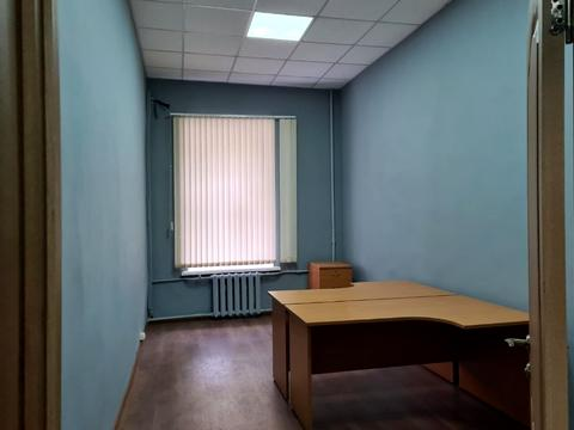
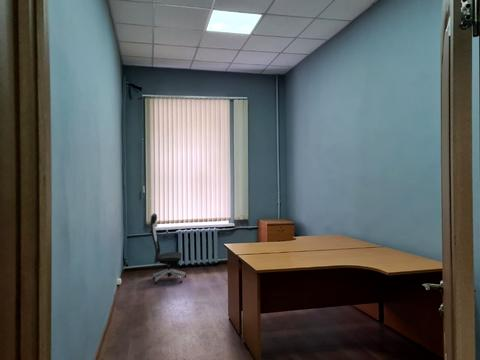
+ office chair (169, 252)
